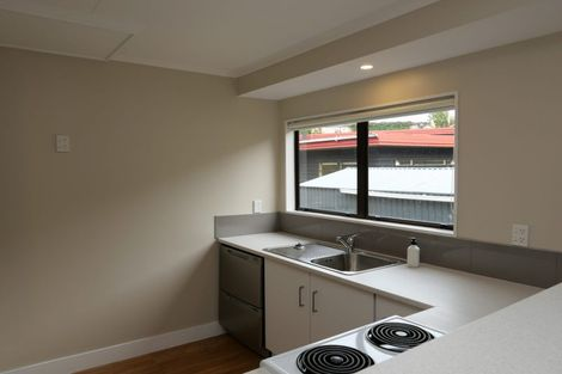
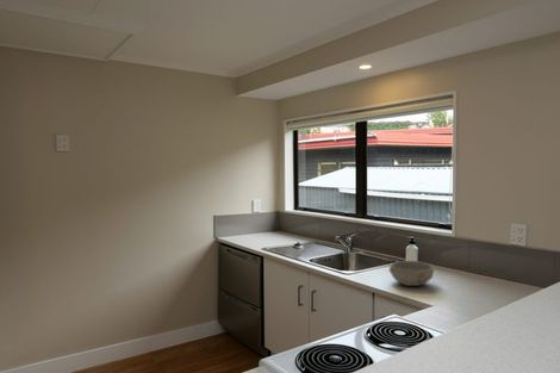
+ bowl (411, 274)
